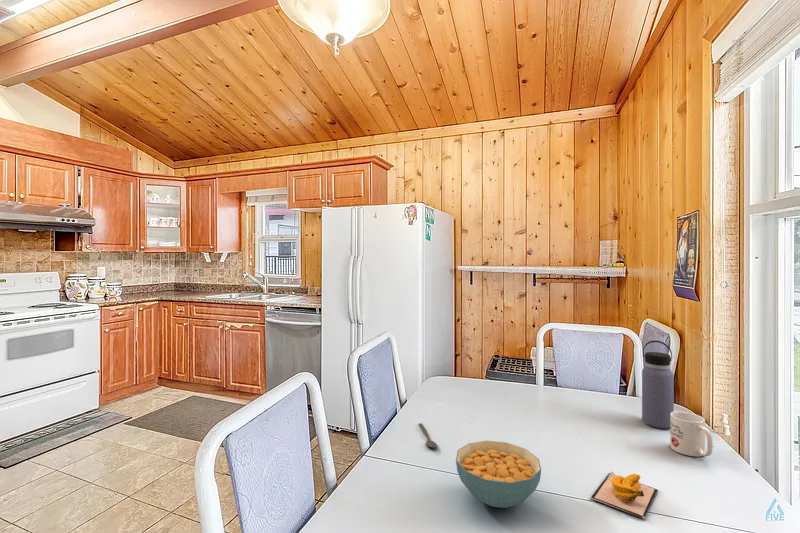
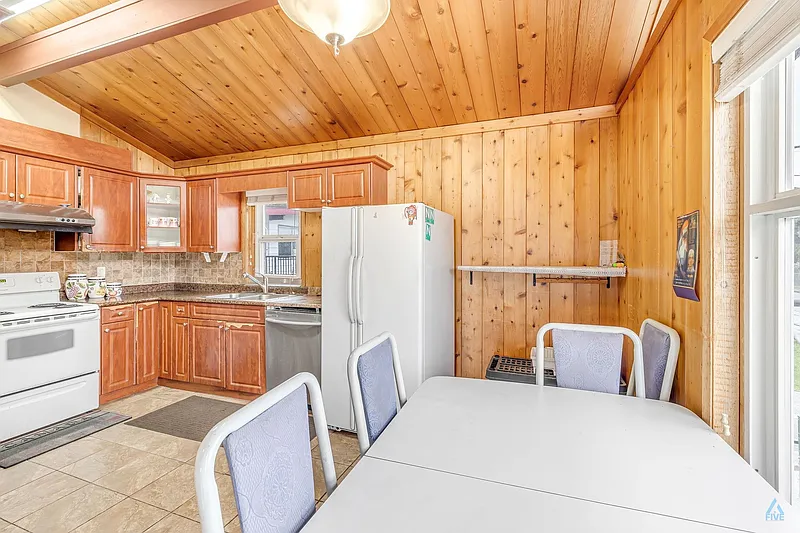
- spoon (426, 434)
- water bottle (657, 383)
- banana (624, 485)
- cereal bowl (497, 479)
- mug (692, 435)
